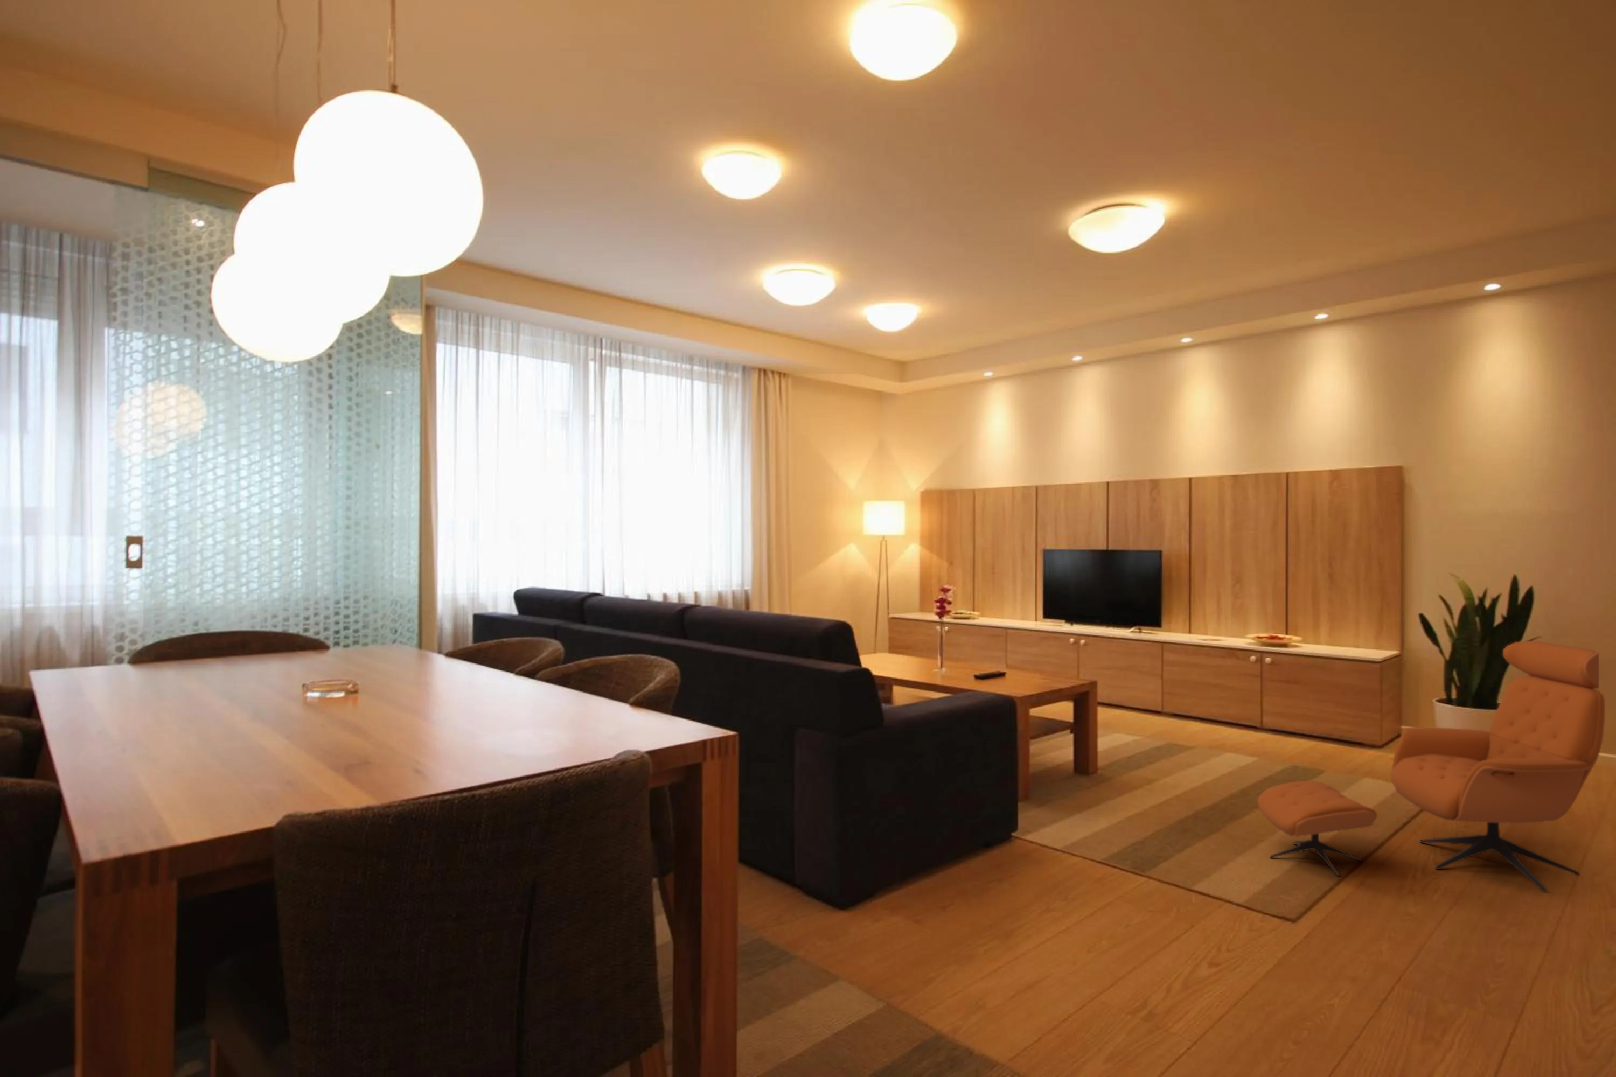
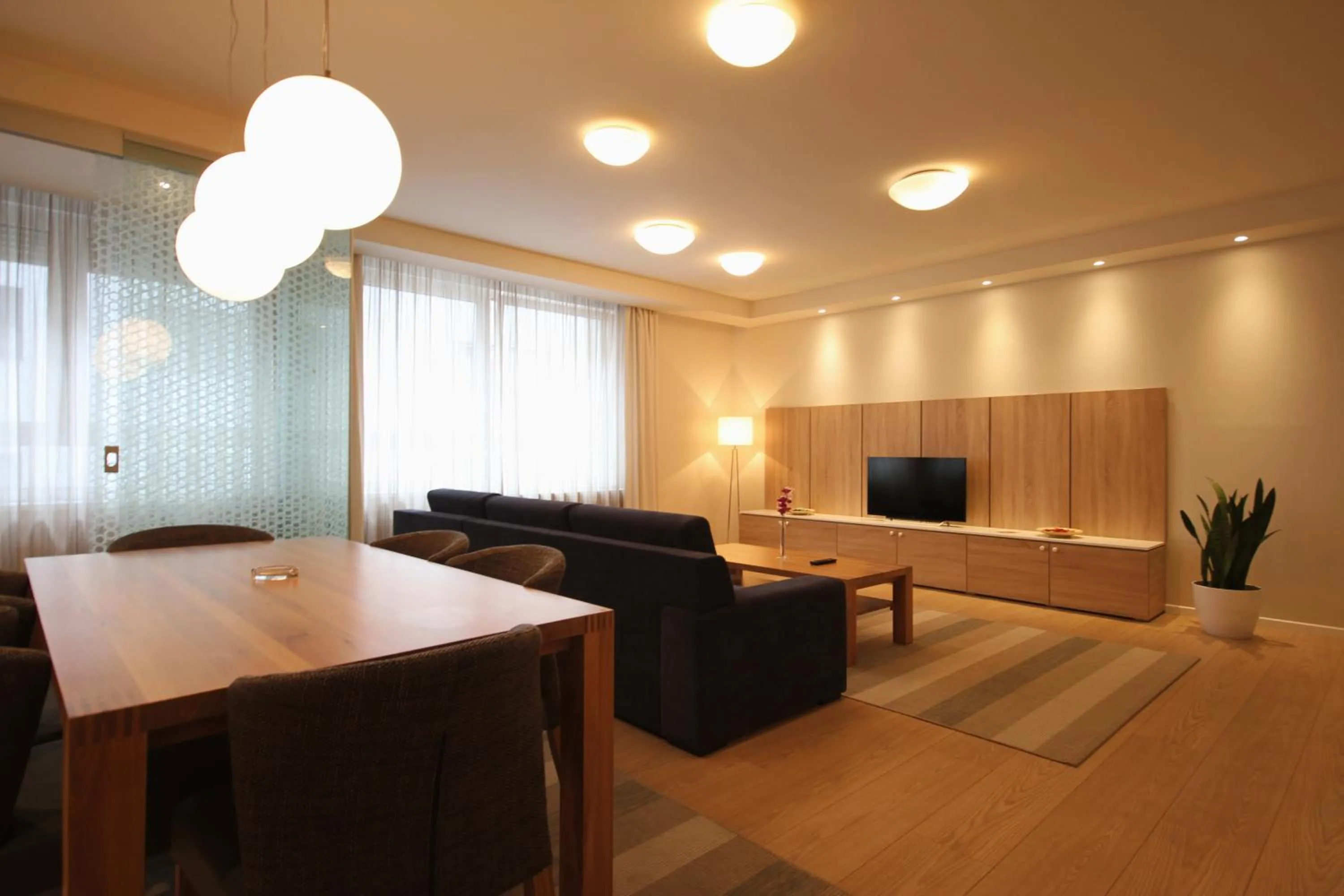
- lounge chair (1414, 752)
